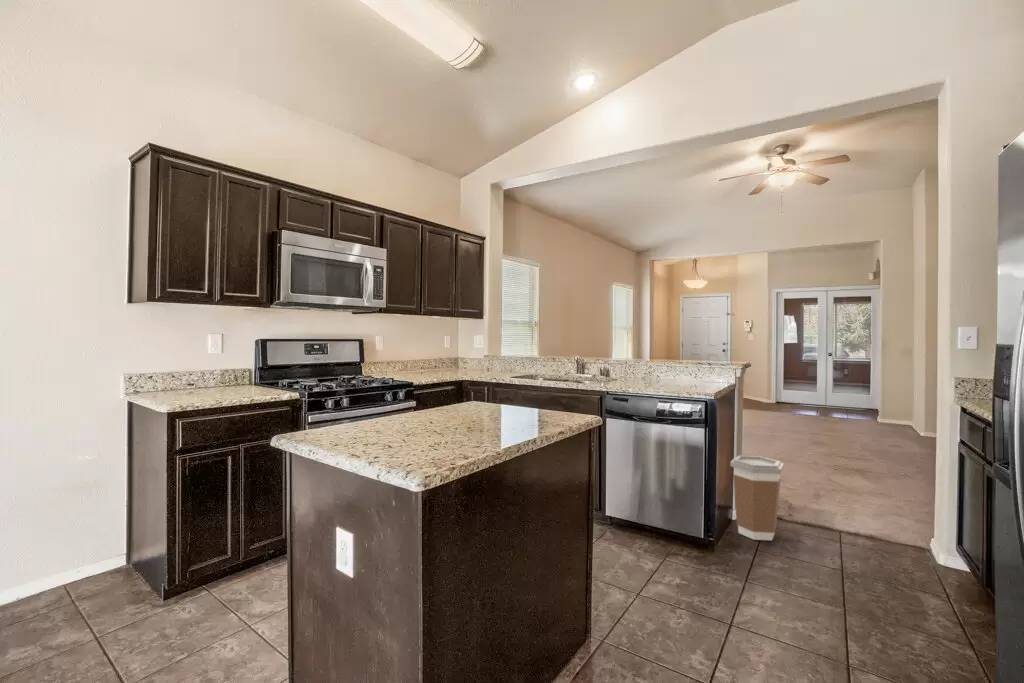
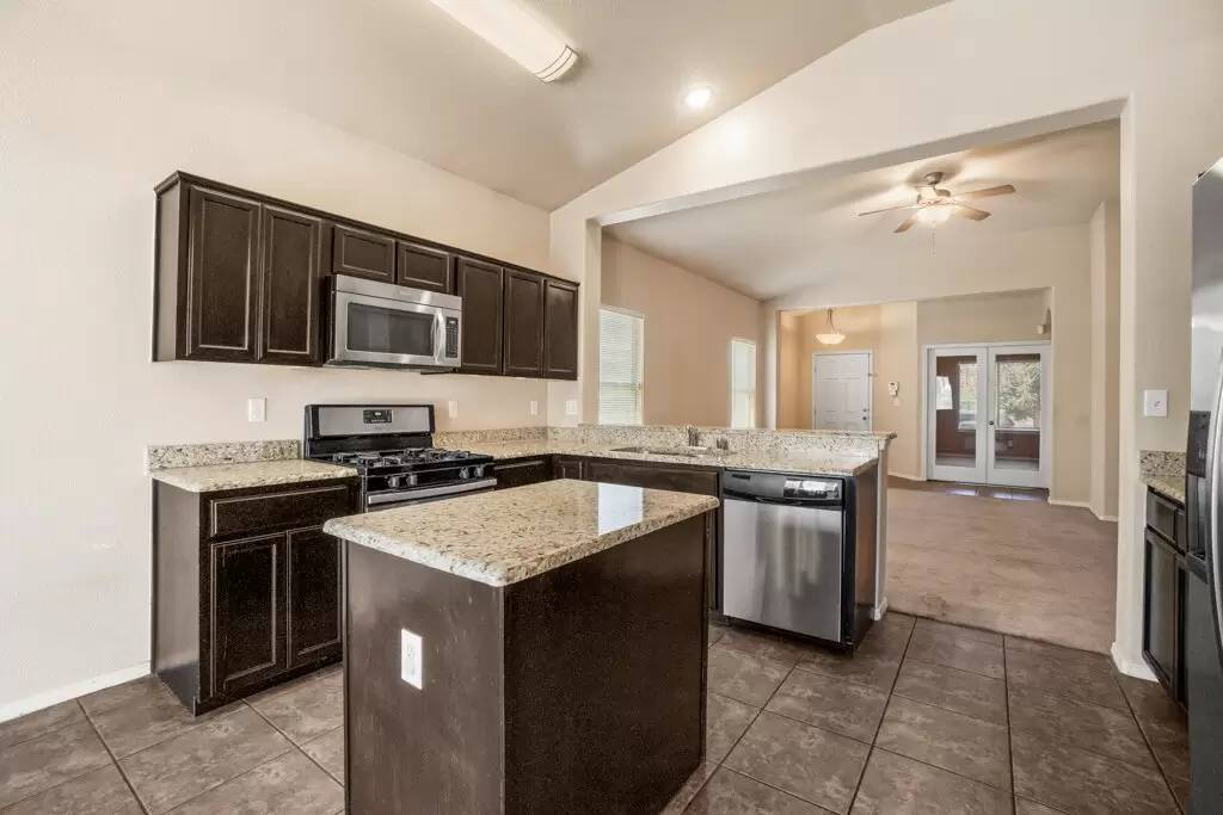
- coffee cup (756, 497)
